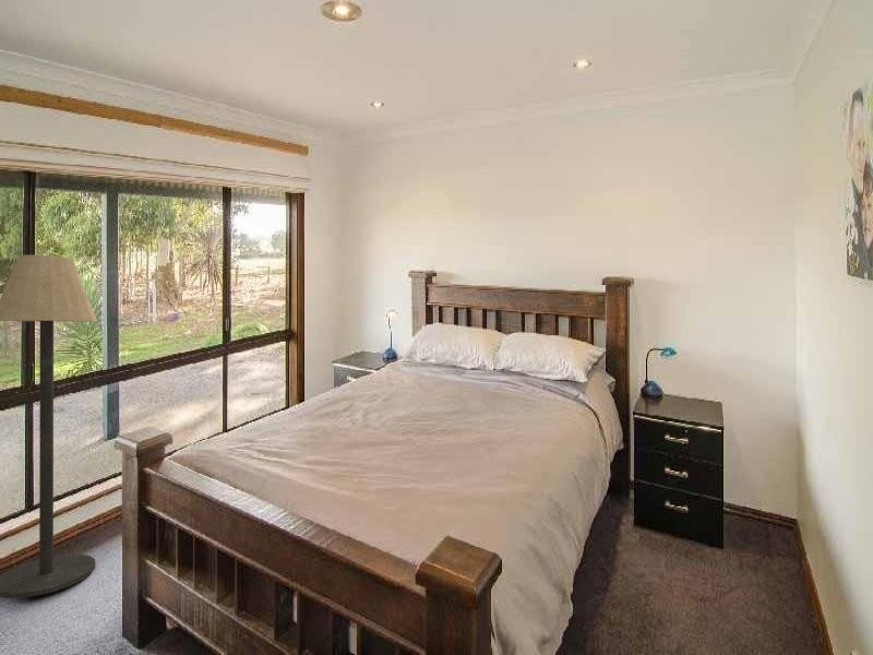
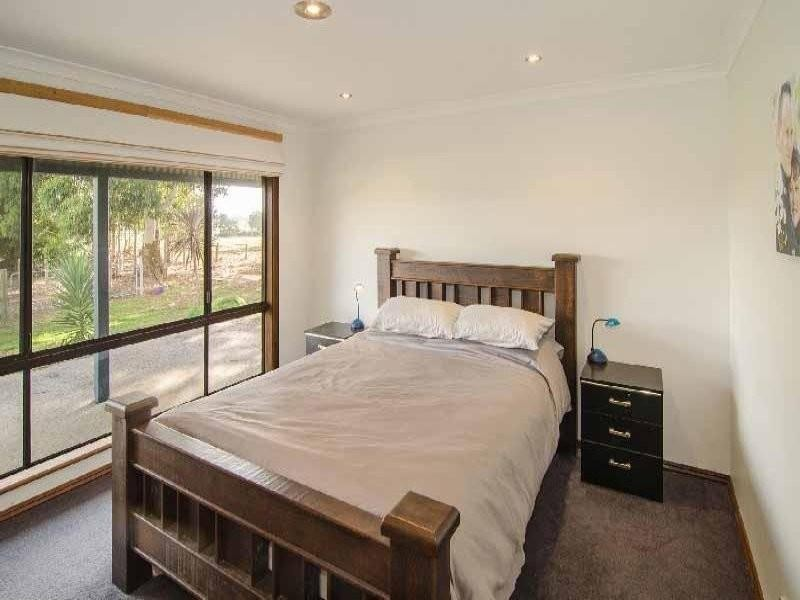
- floor lamp (46, 417)
